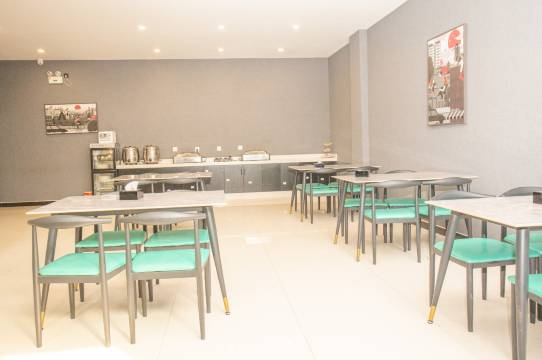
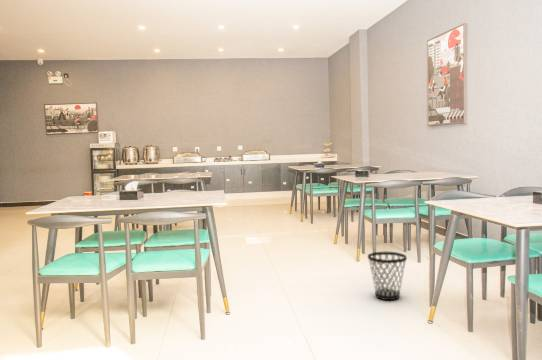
+ wastebasket (387, 276)
